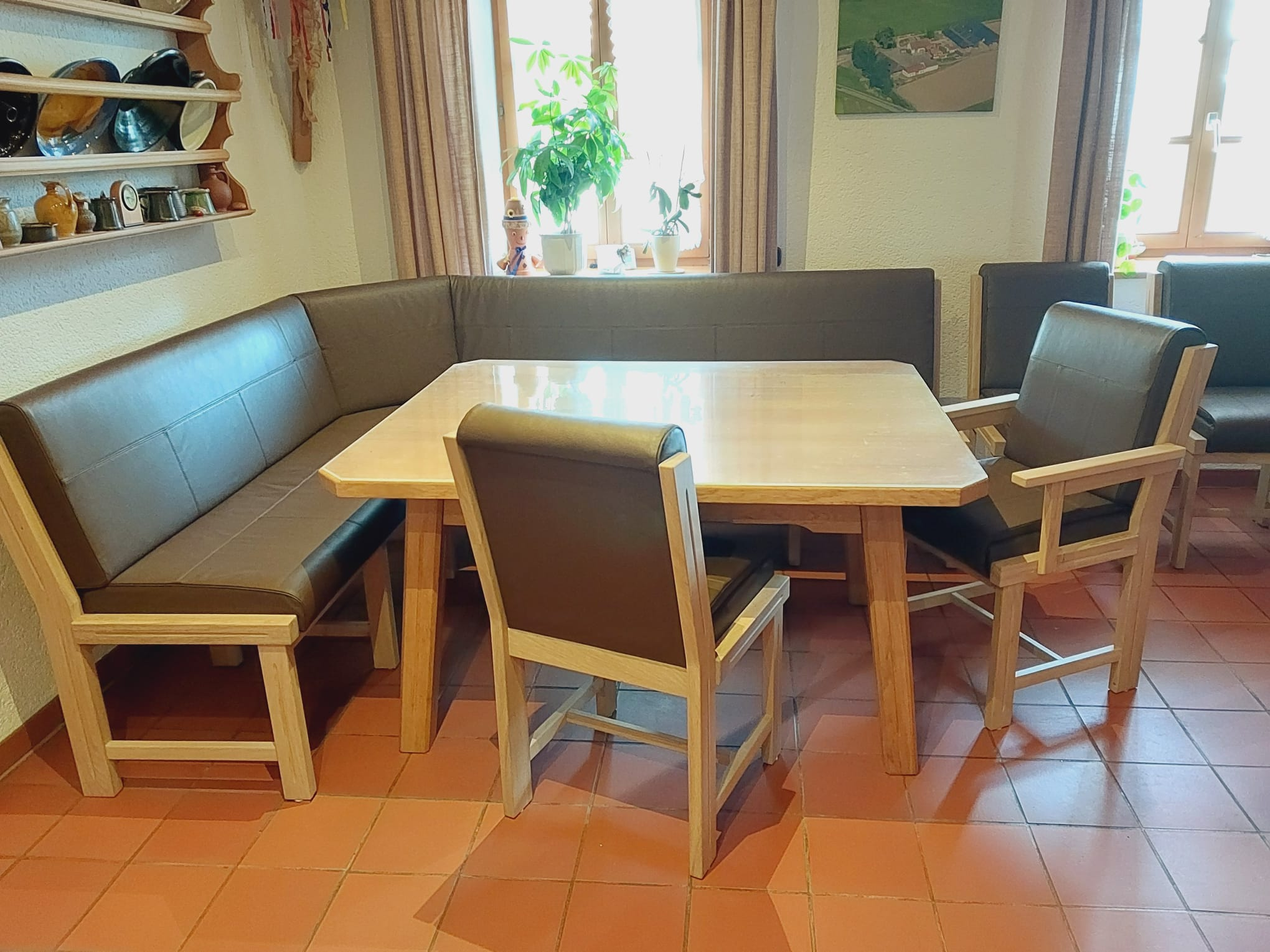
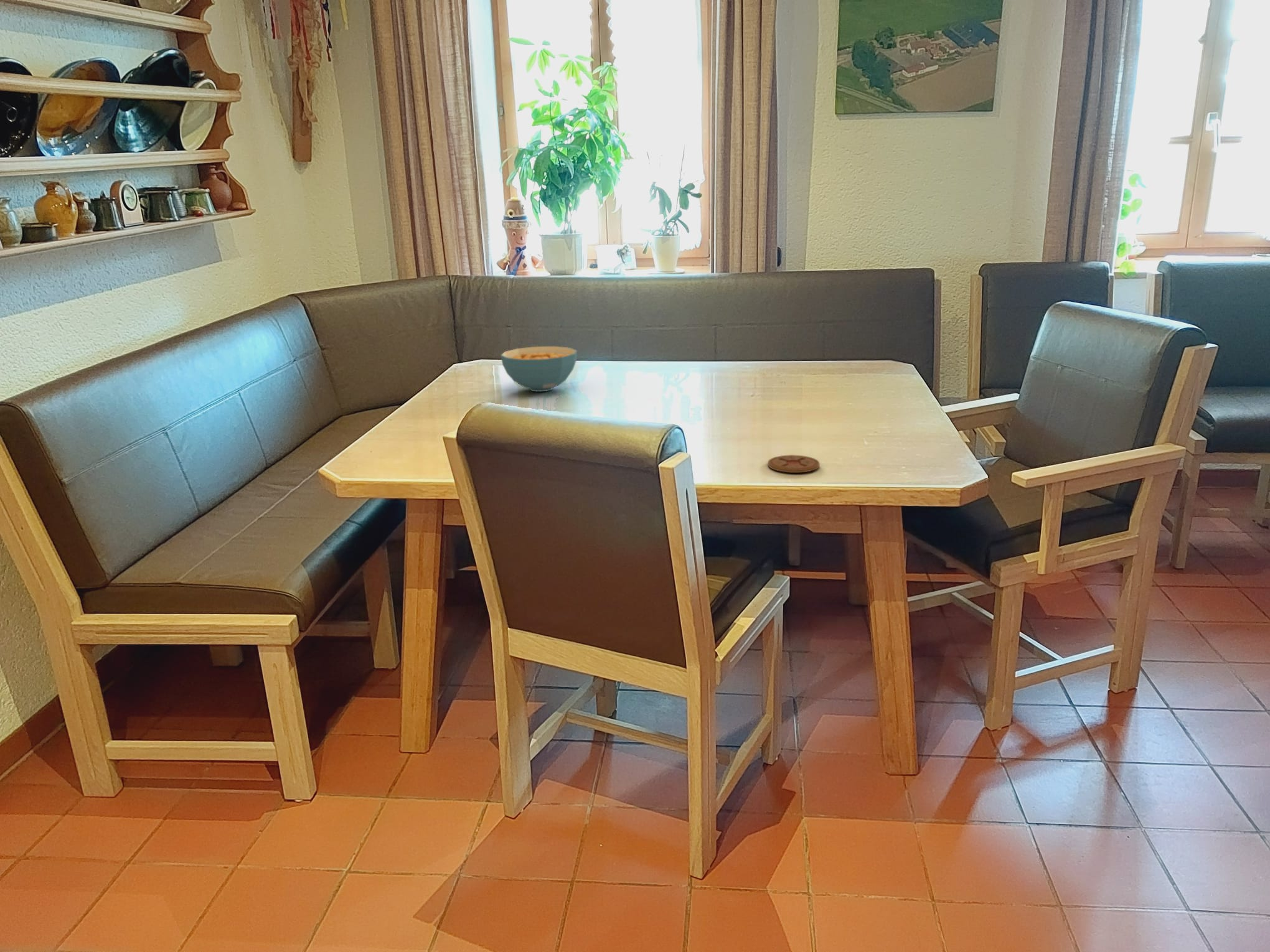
+ cereal bowl (540, 371)
+ coaster (793, 464)
